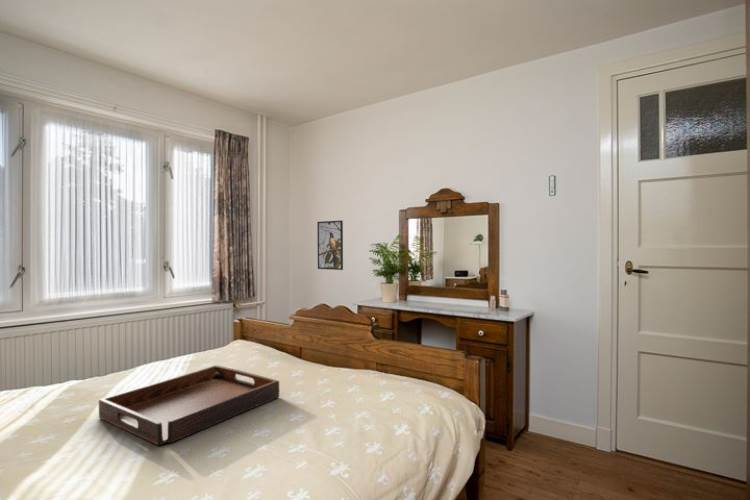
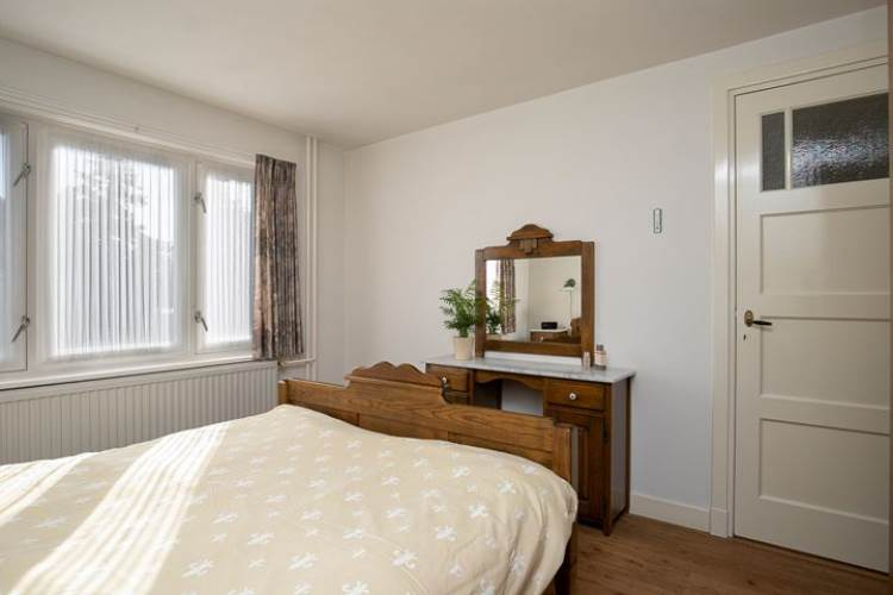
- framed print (329, 245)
- serving tray (194, 397)
